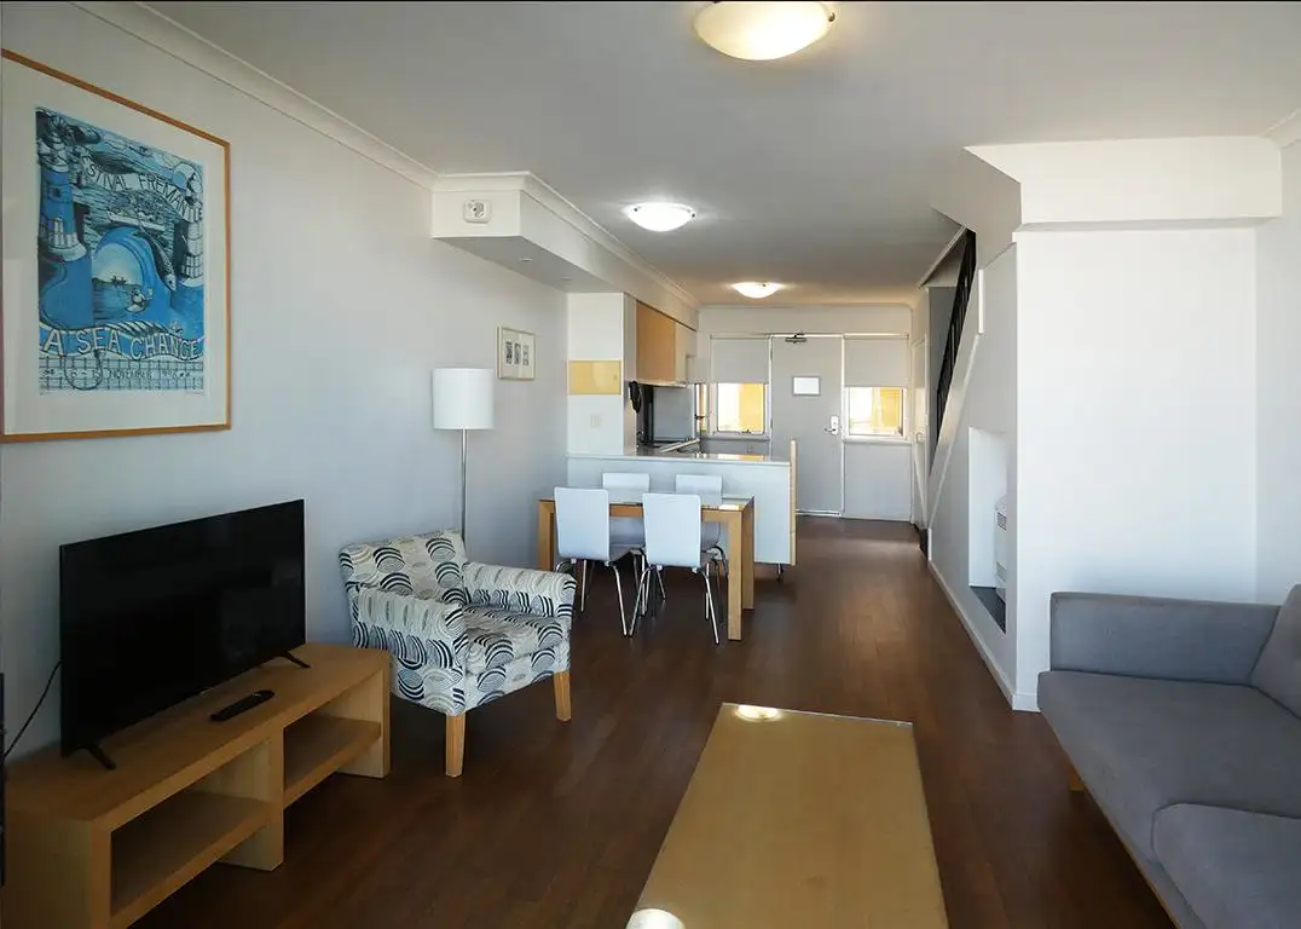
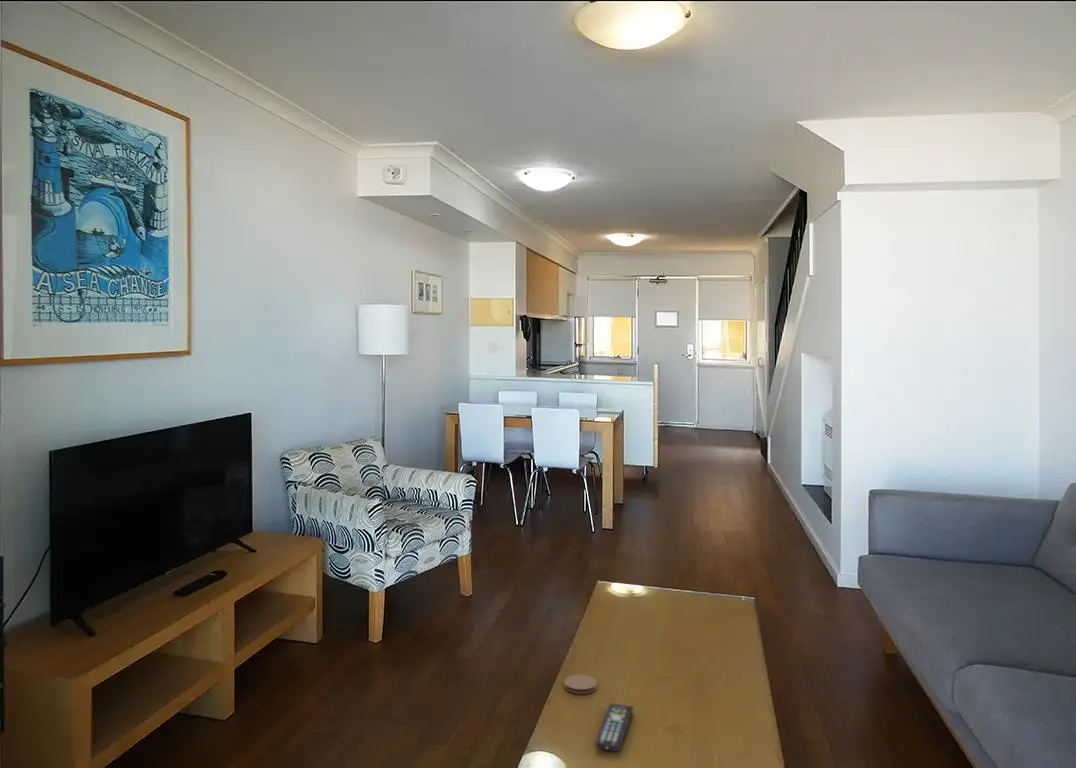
+ remote control (615, 724)
+ coaster (580, 683)
